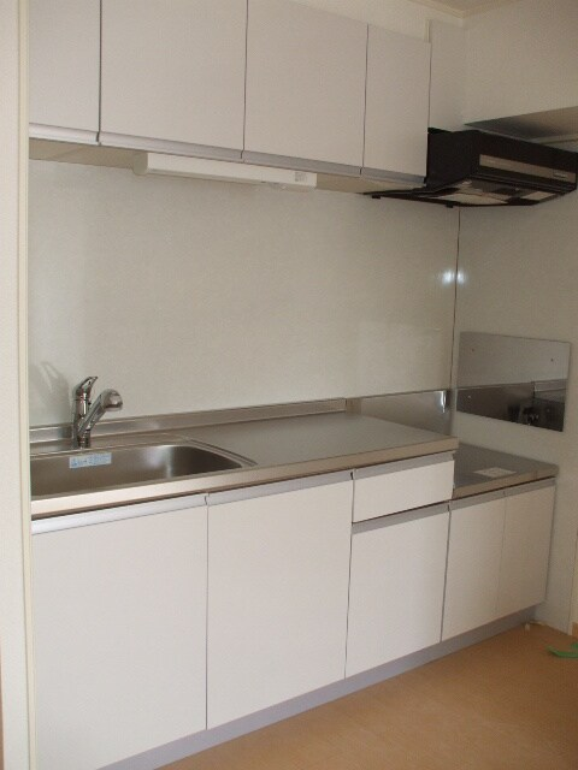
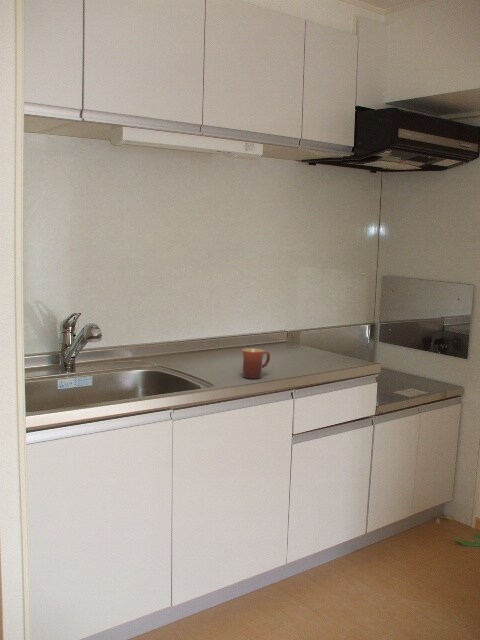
+ mug (256, 363)
